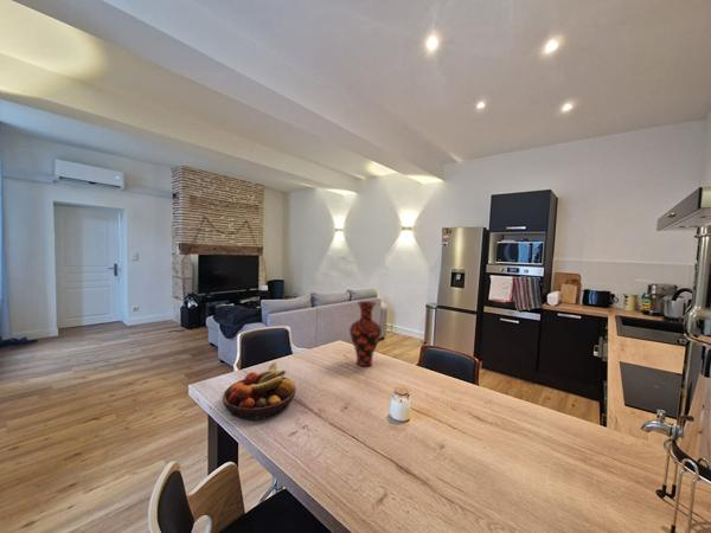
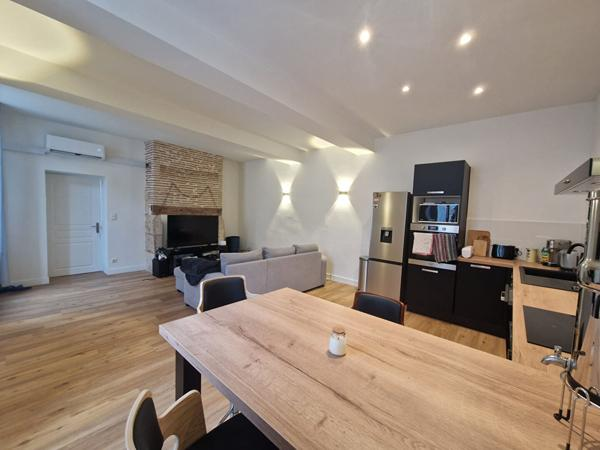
- vase (365, 333)
- fruit bowl (260, 386)
